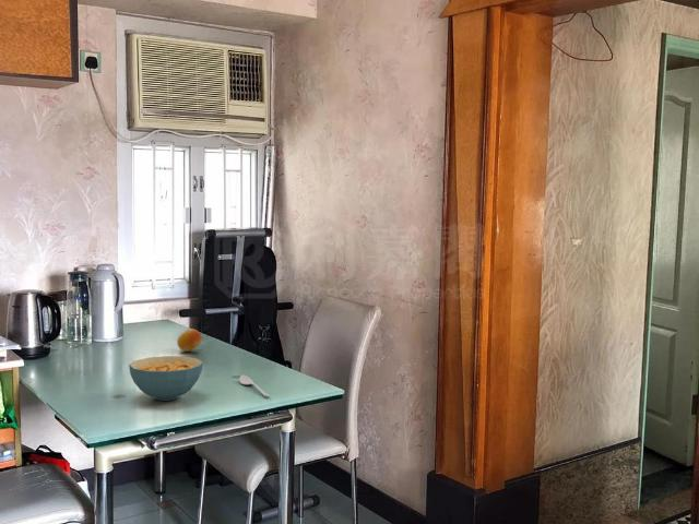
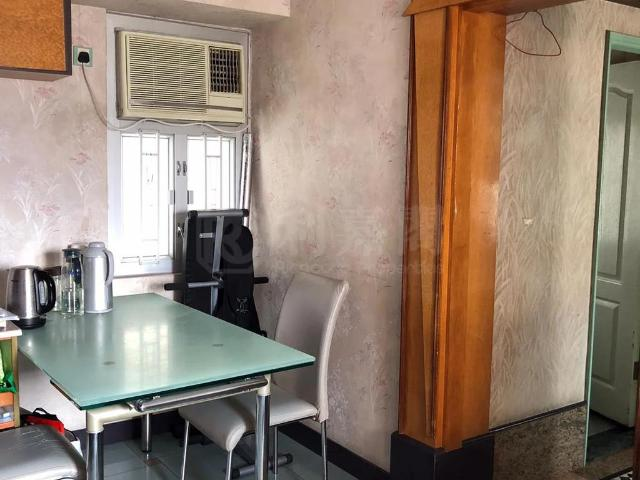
- cereal bowl (166, 380)
- fruit (189, 340)
- spoon (254, 385)
